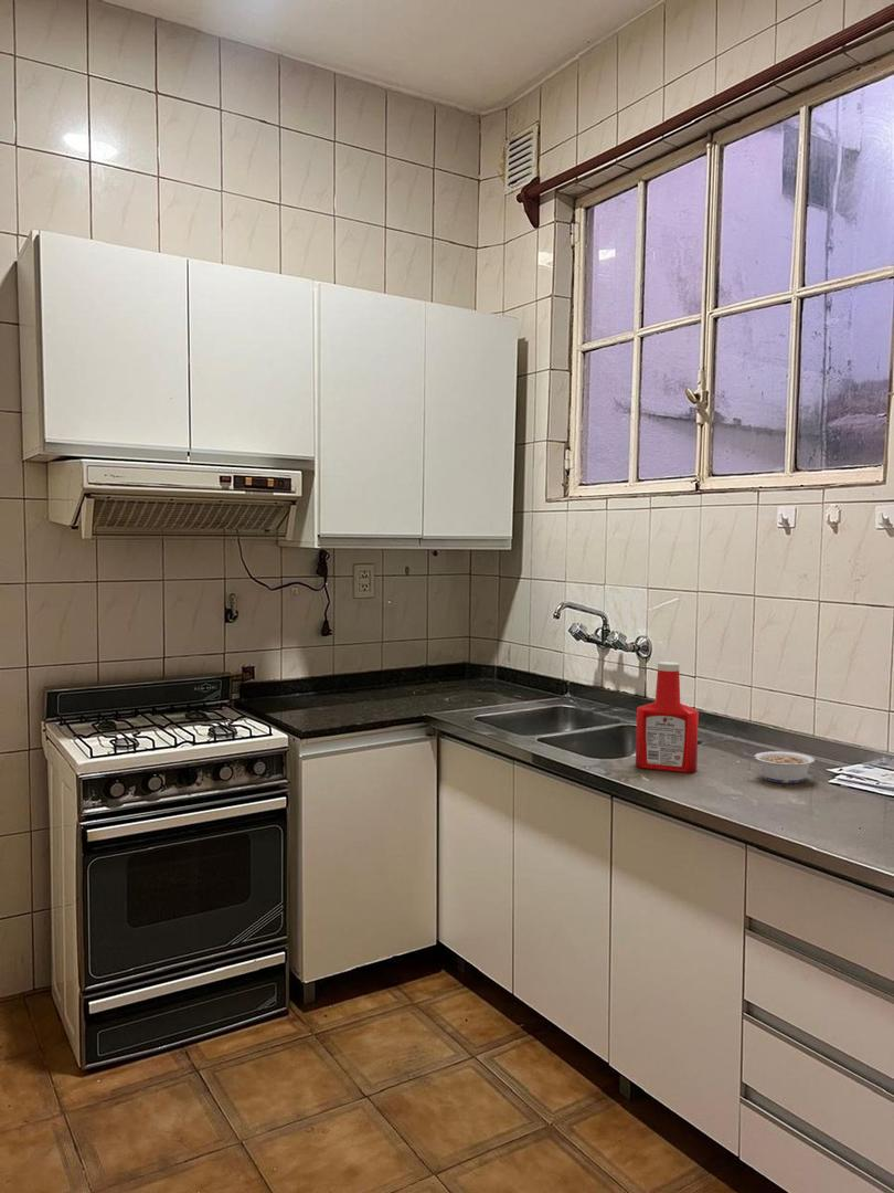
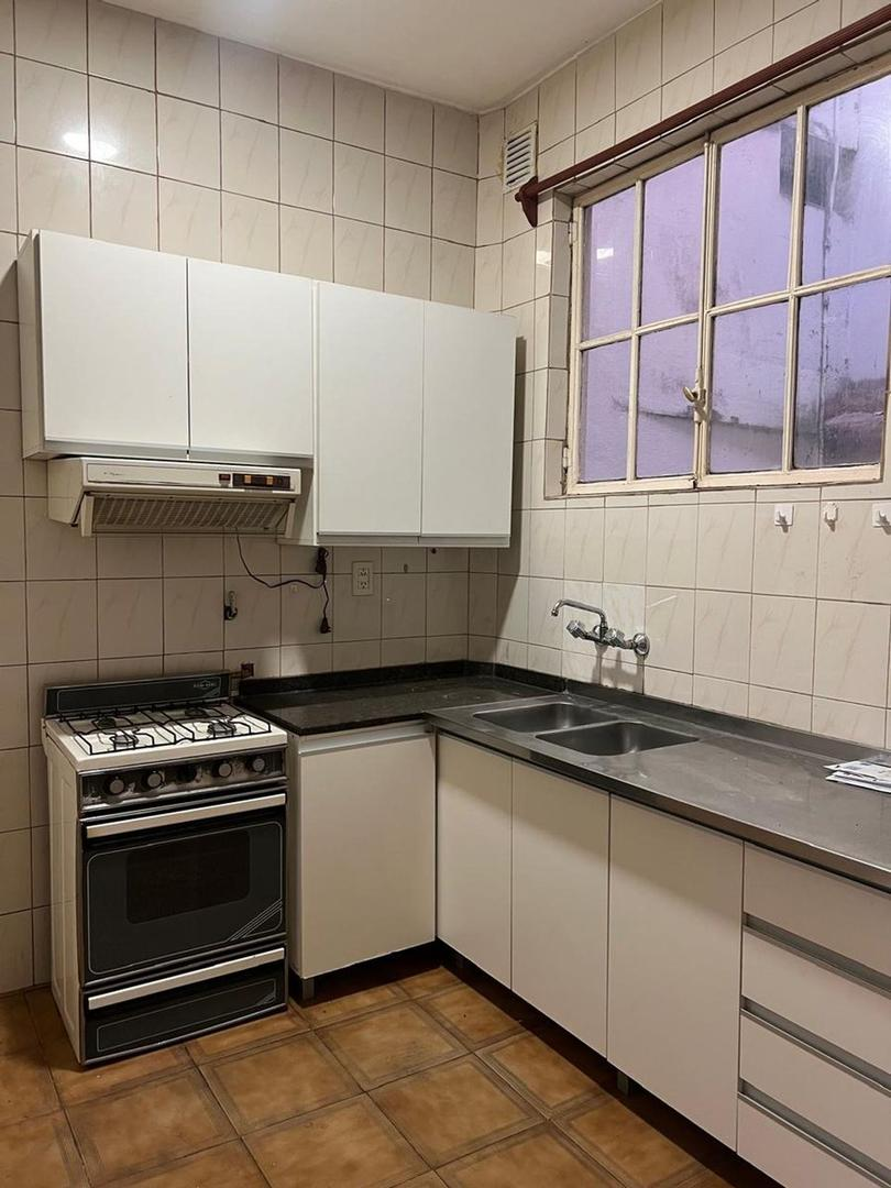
- legume (781, 766)
- soap bottle (667, 715)
